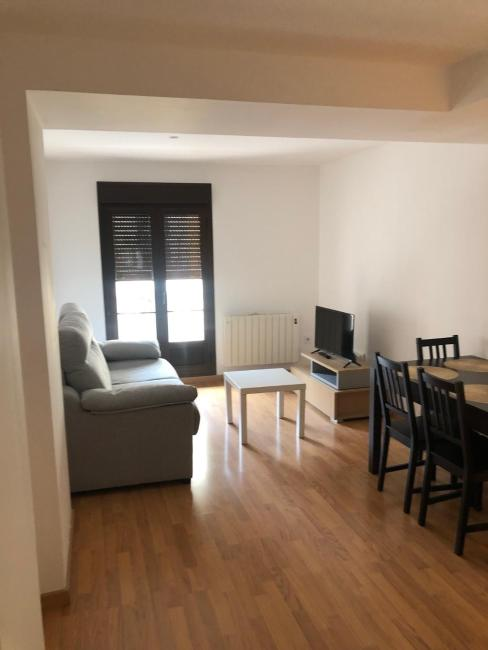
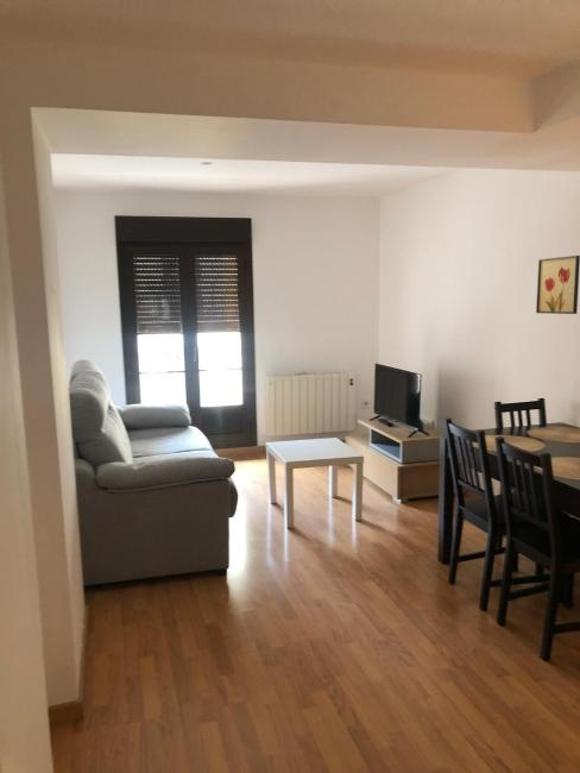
+ wall art (557, 285)
